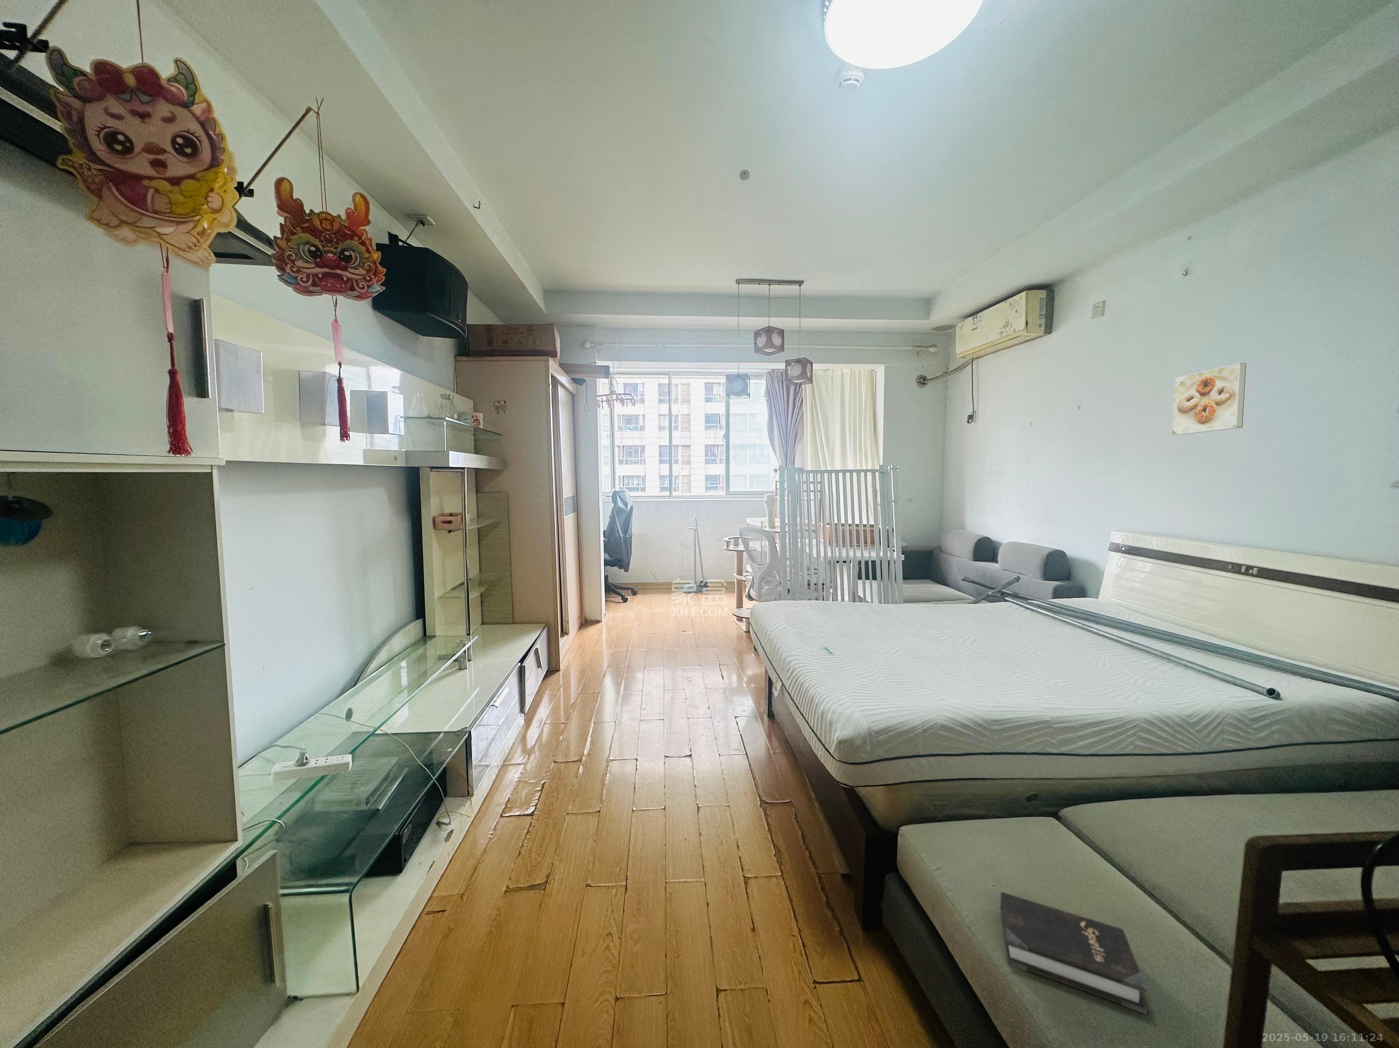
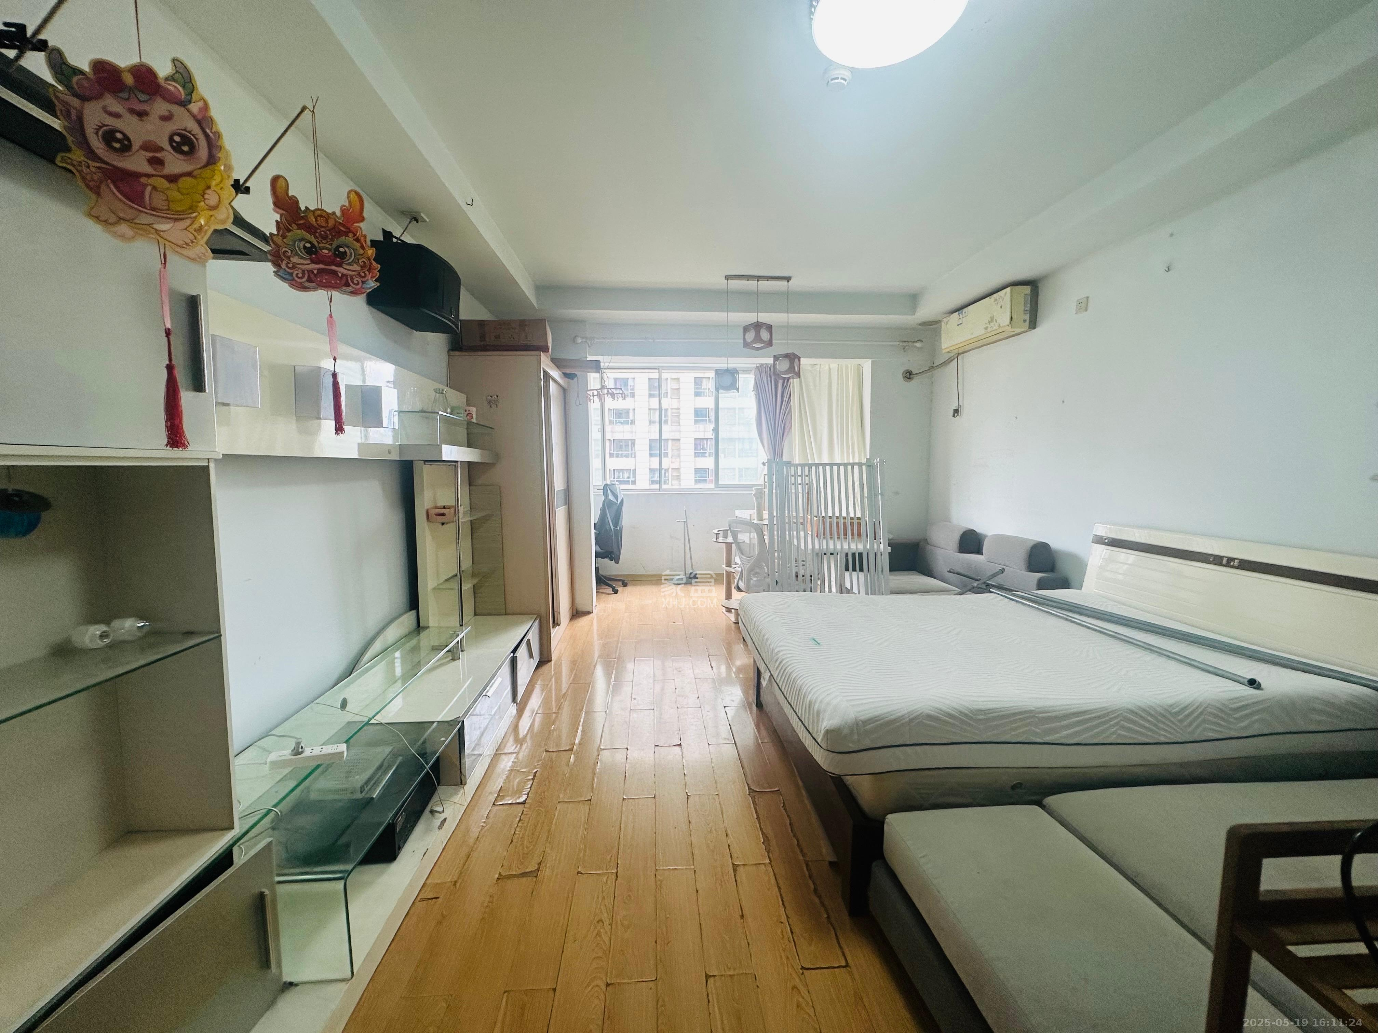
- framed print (1206, 402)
- smoke detector (745, 176)
- hardback book (1065, 945)
